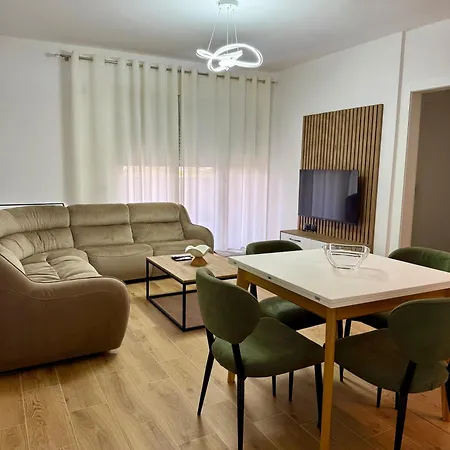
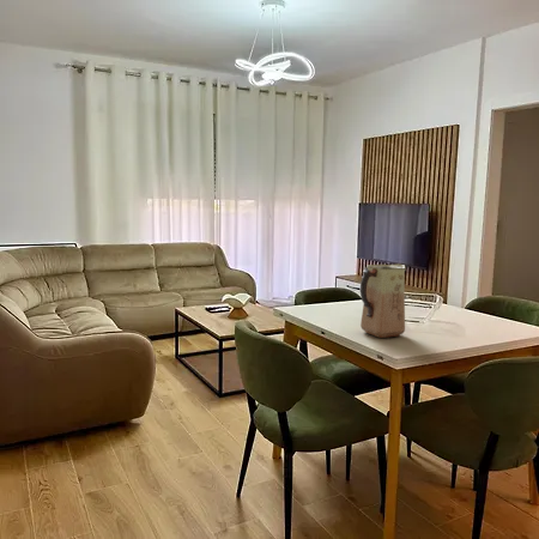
+ vase (381, 299)
